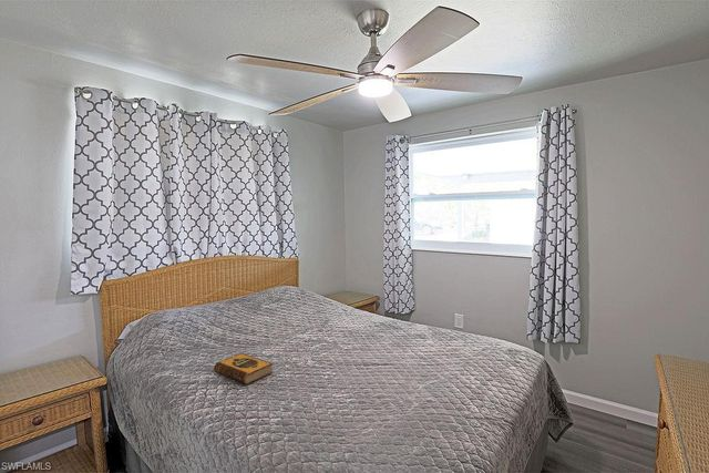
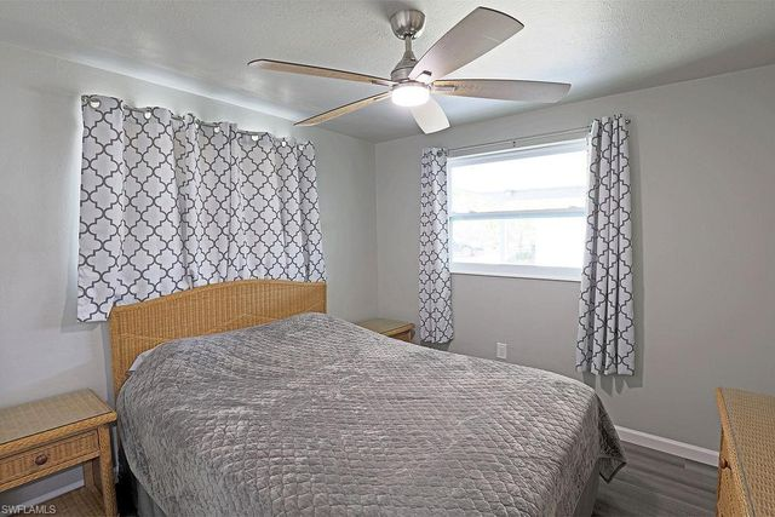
- hardback book (243, 368)
